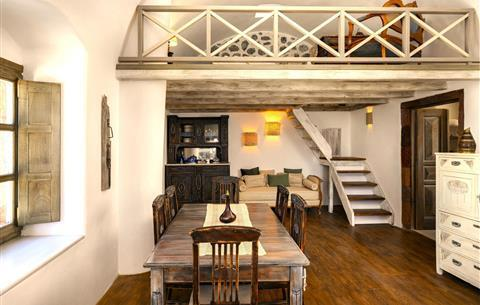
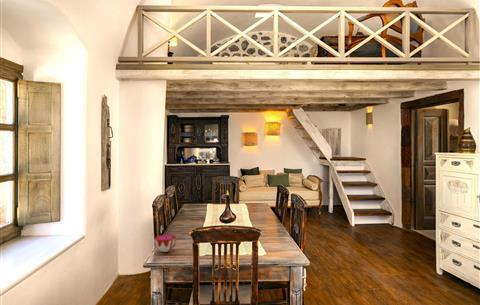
+ decorative bowl (165, 244)
